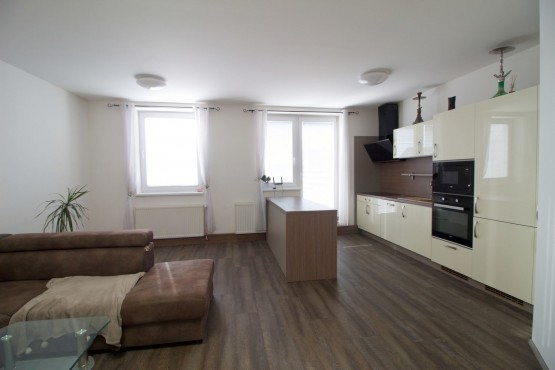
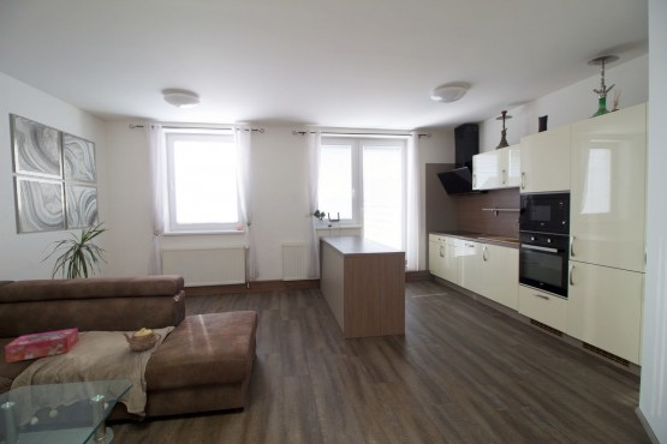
+ teapot (142, 337)
+ wall art (62, 179)
+ tissue box (44, 343)
